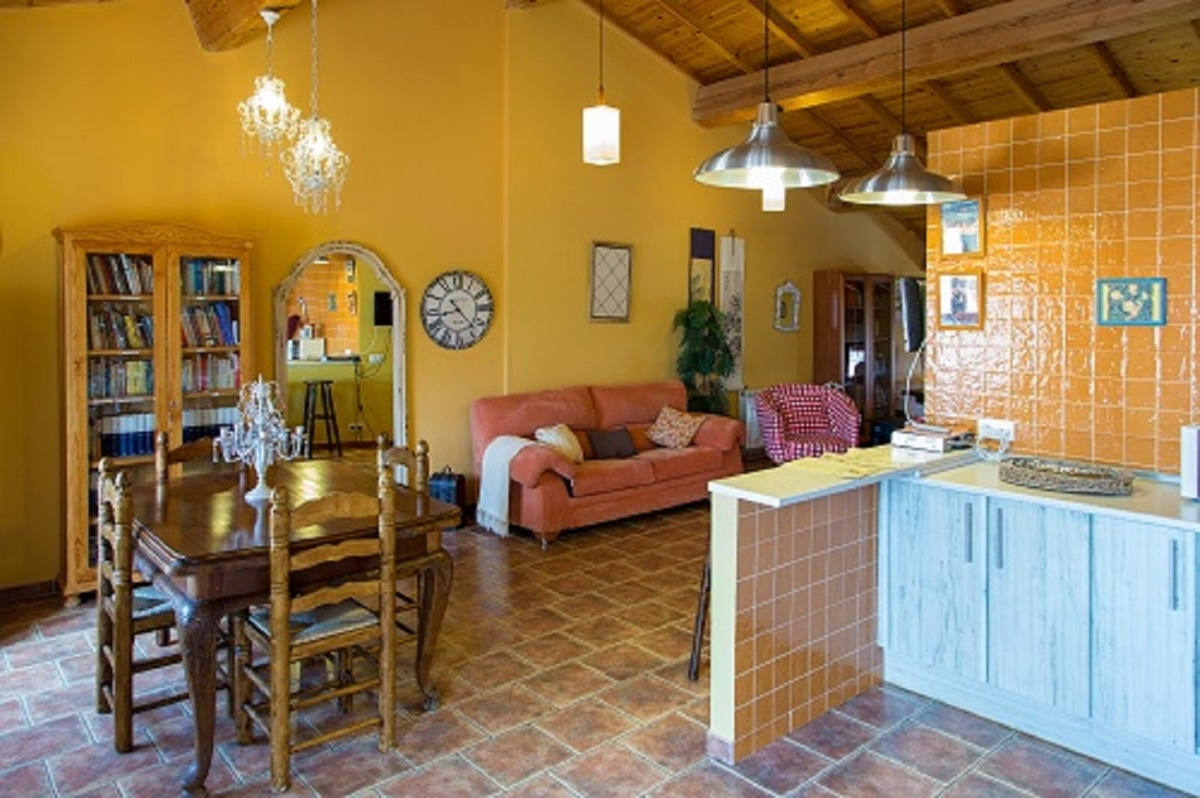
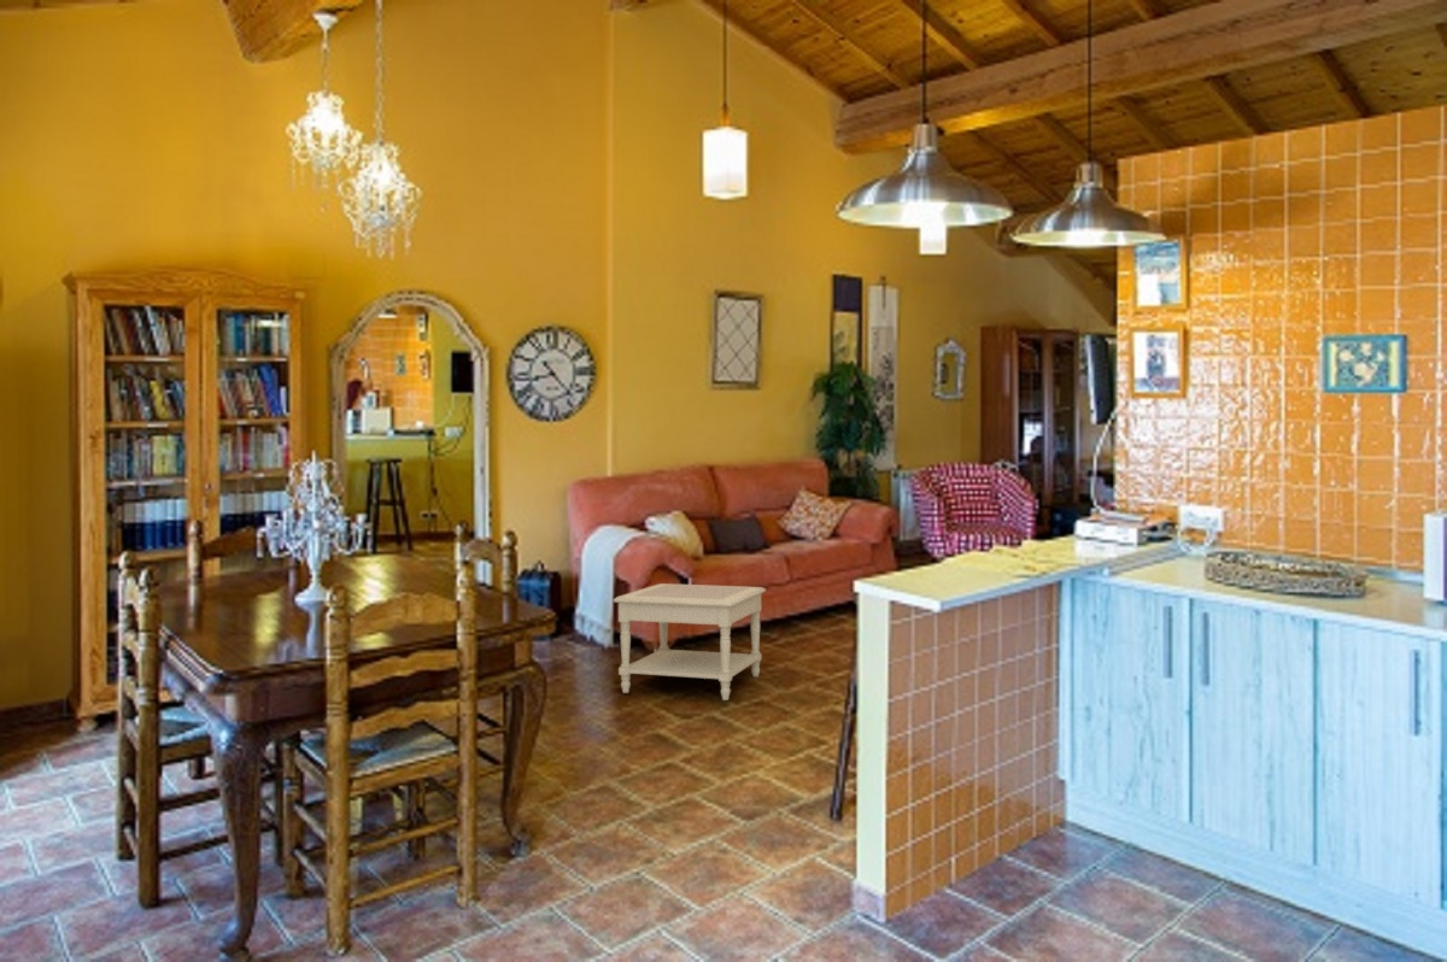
+ side table (692, 651)
